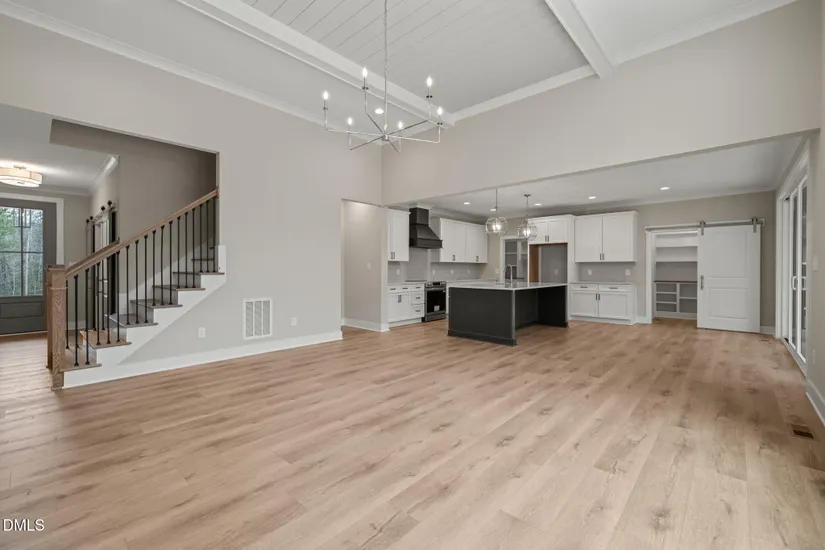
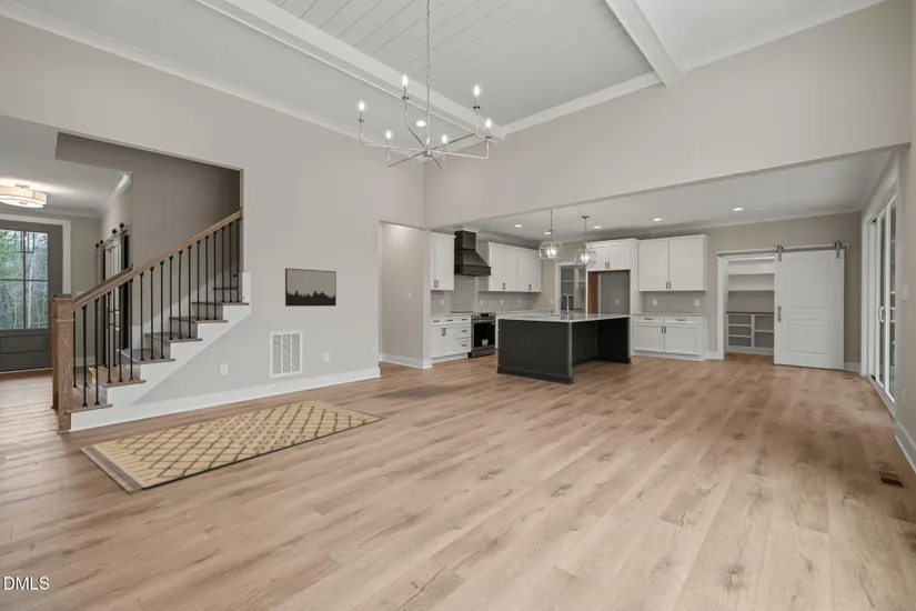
+ wall art (311, 288)
+ rug (251, 430)
